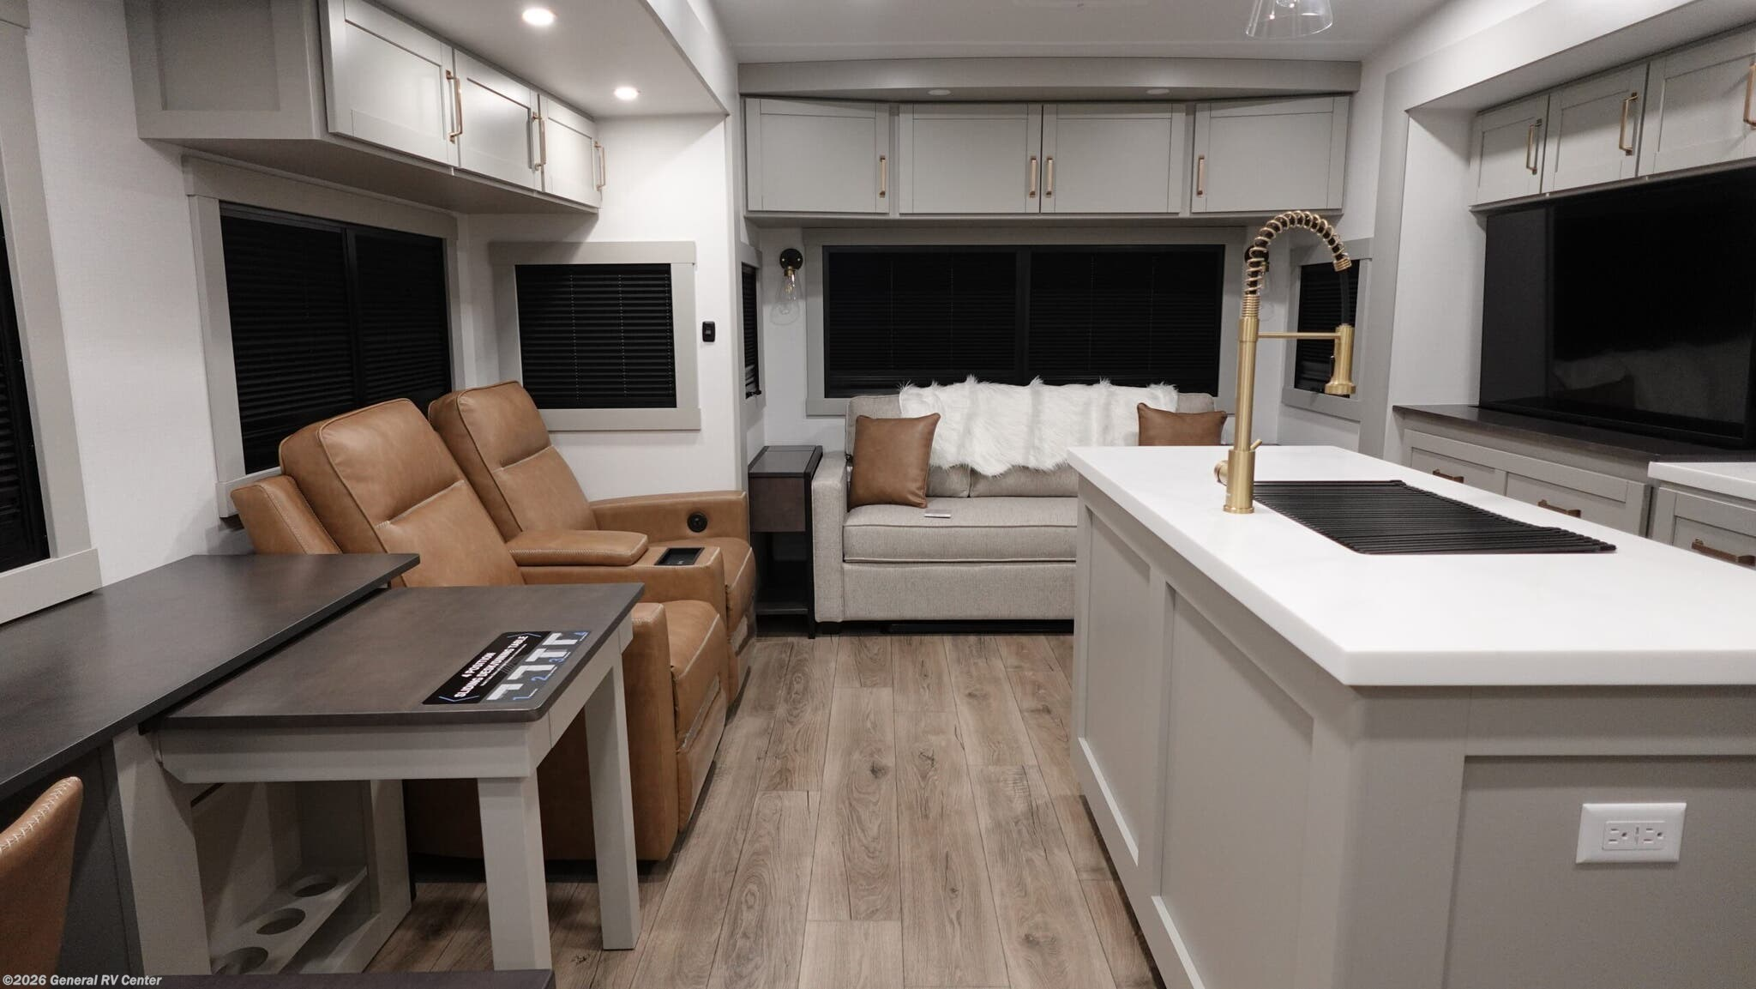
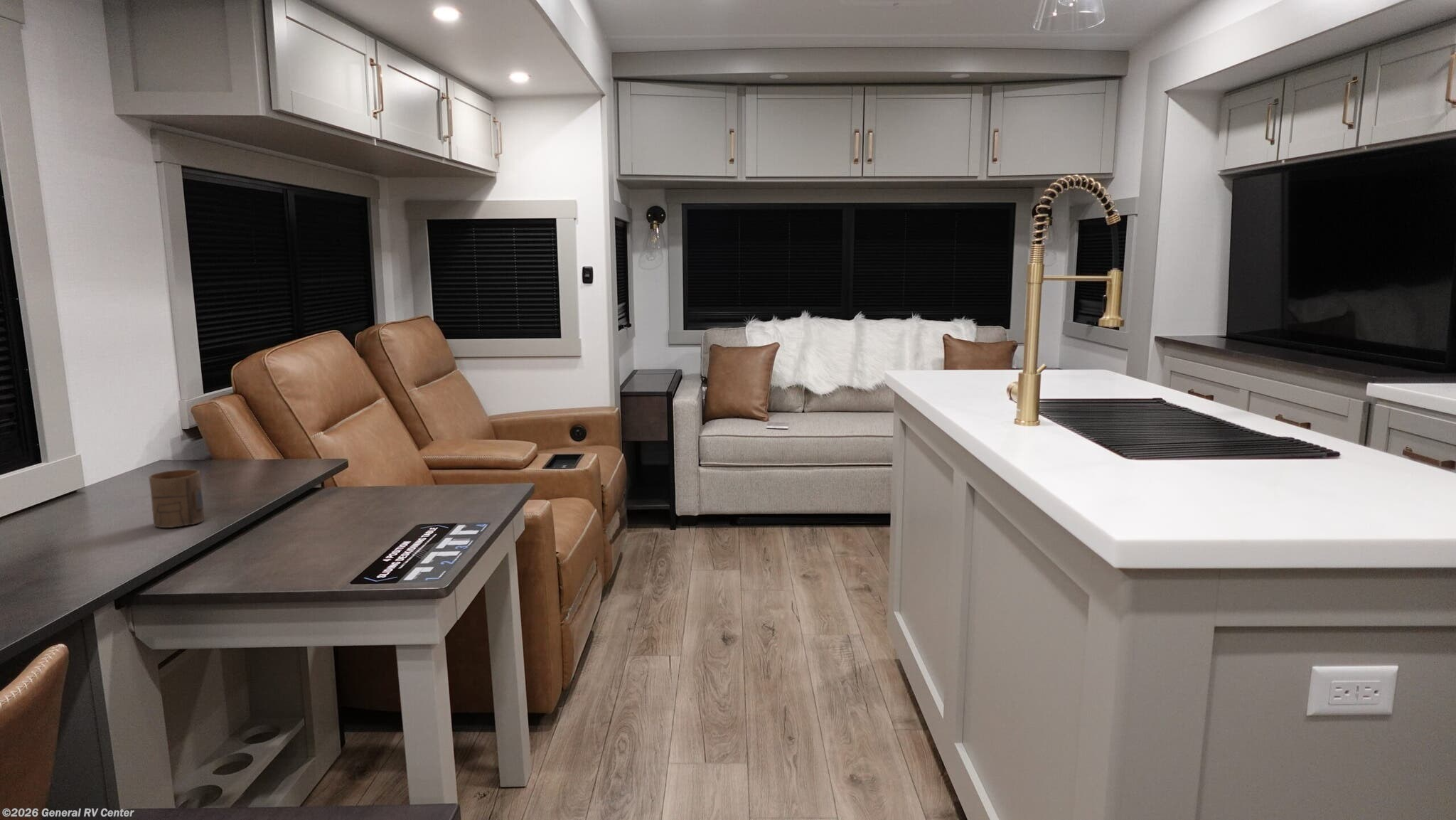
+ cup (178, 498)
